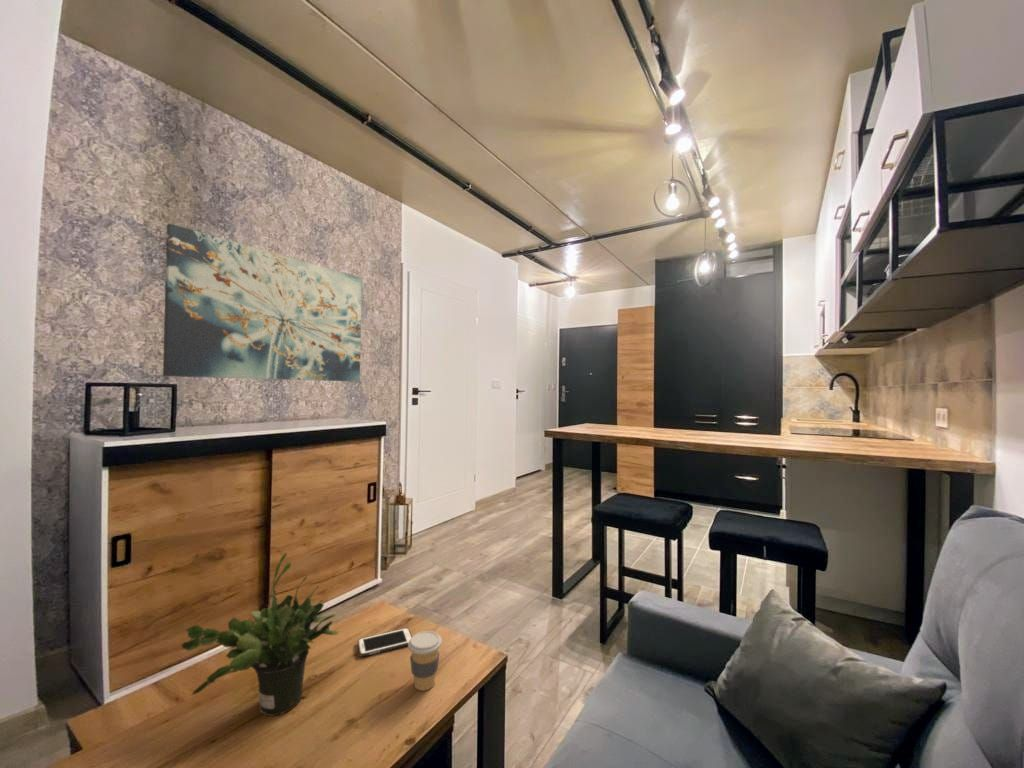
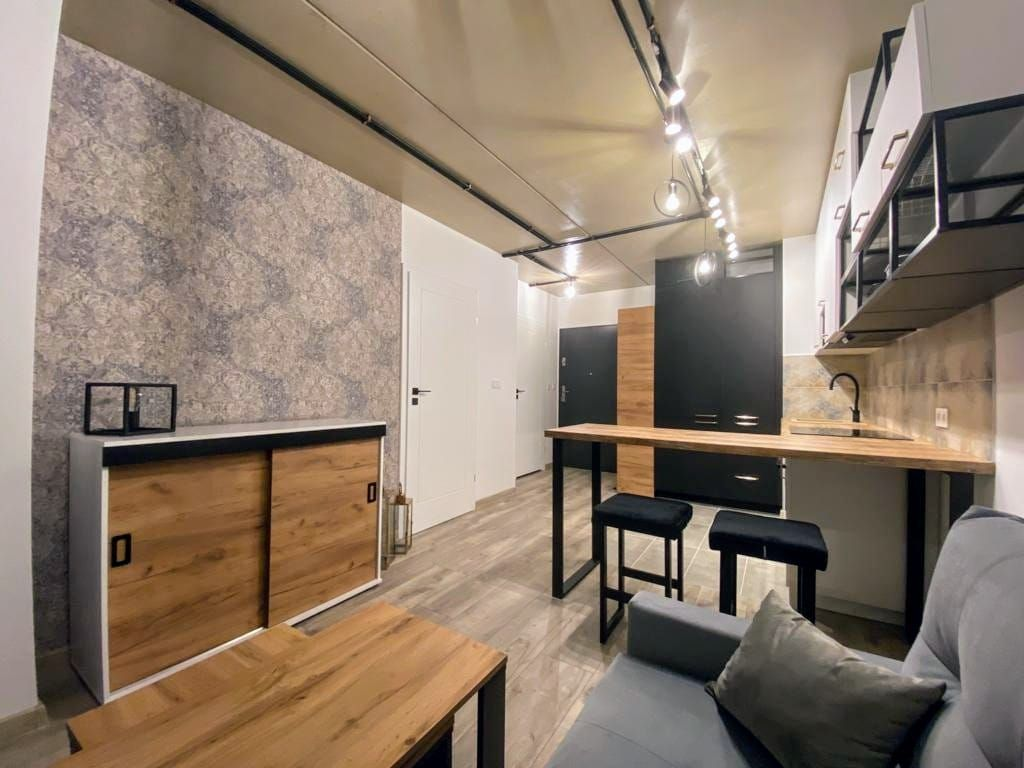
- potted plant (264, 634)
- coffee cup (424, 661)
- cell phone (385, 641)
- wall art (281, 317)
